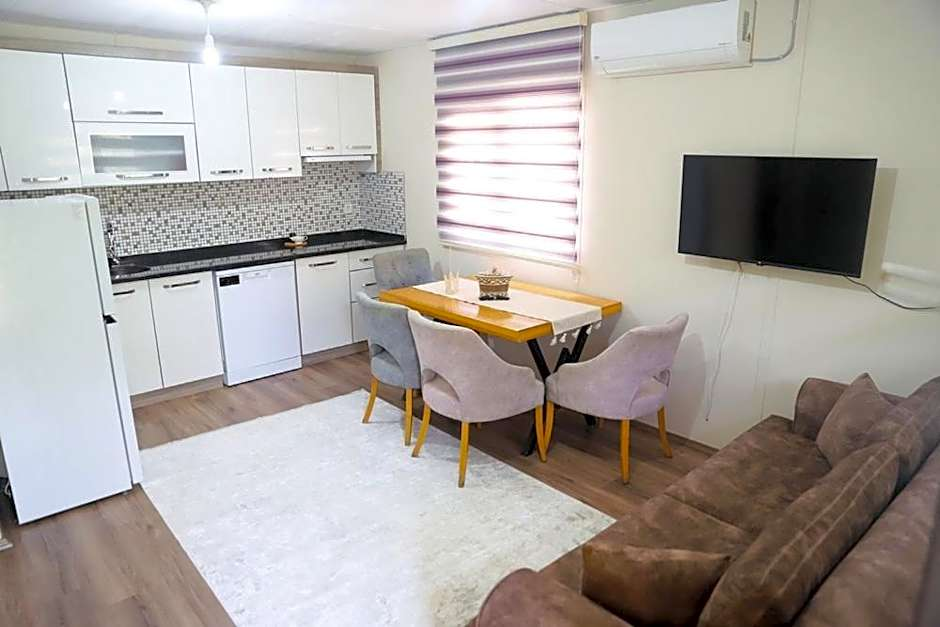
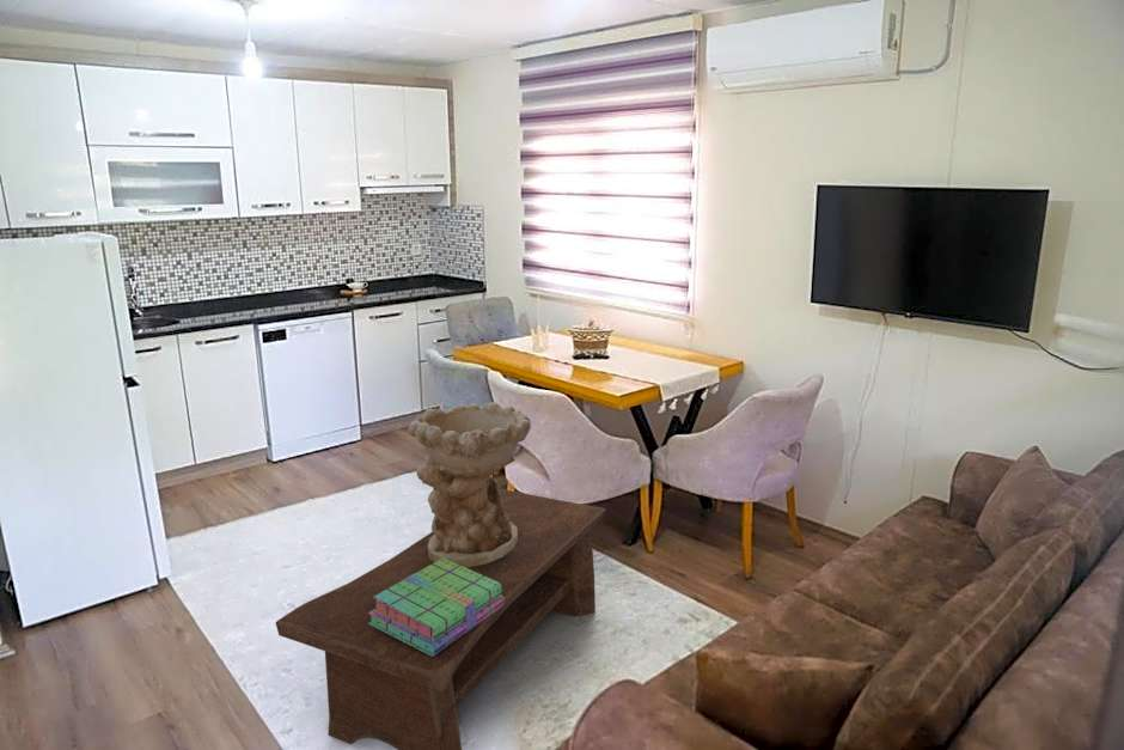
+ stack of books (438, 605)
+ coffee table (478, 623)
+ decorative bowl (472, 480)
